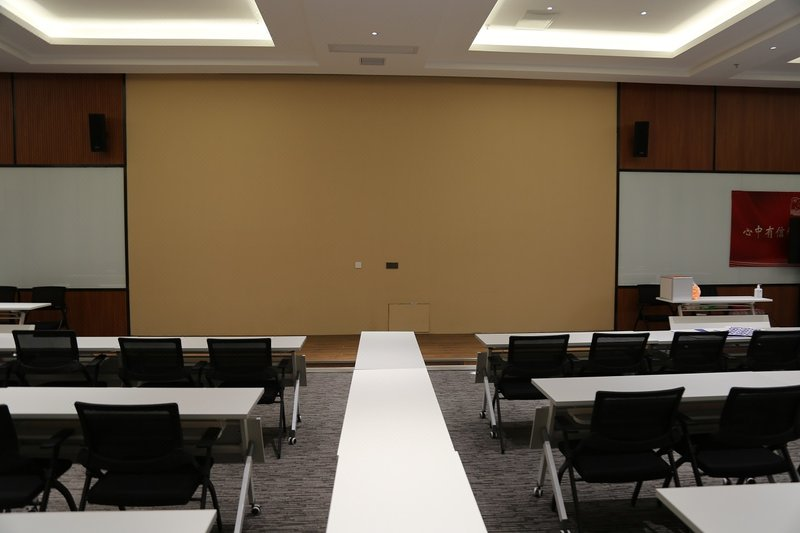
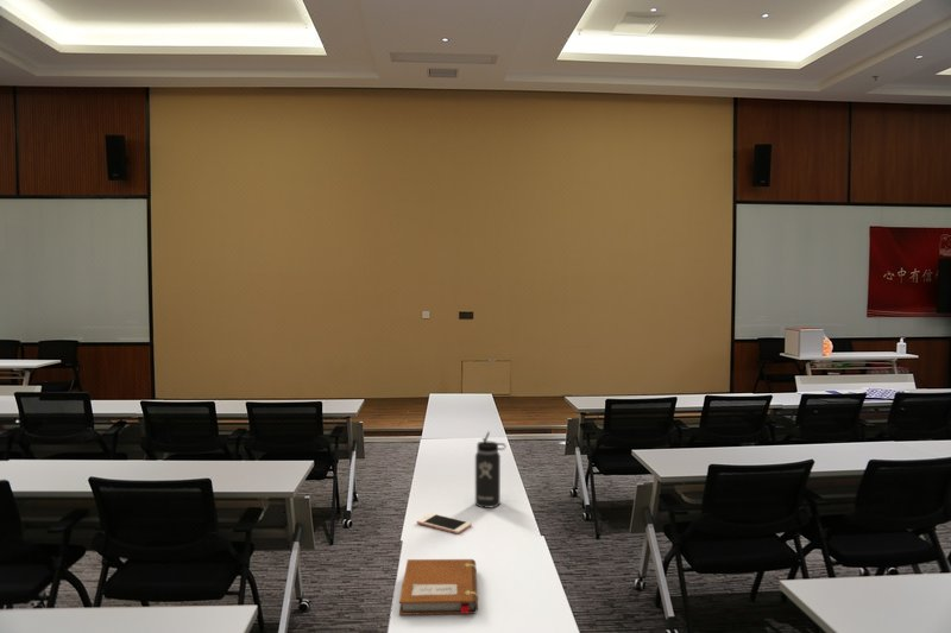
+ cell phone (443, 523)
+ notebook (440, 585)
+ thermos bottle (490, 468)
